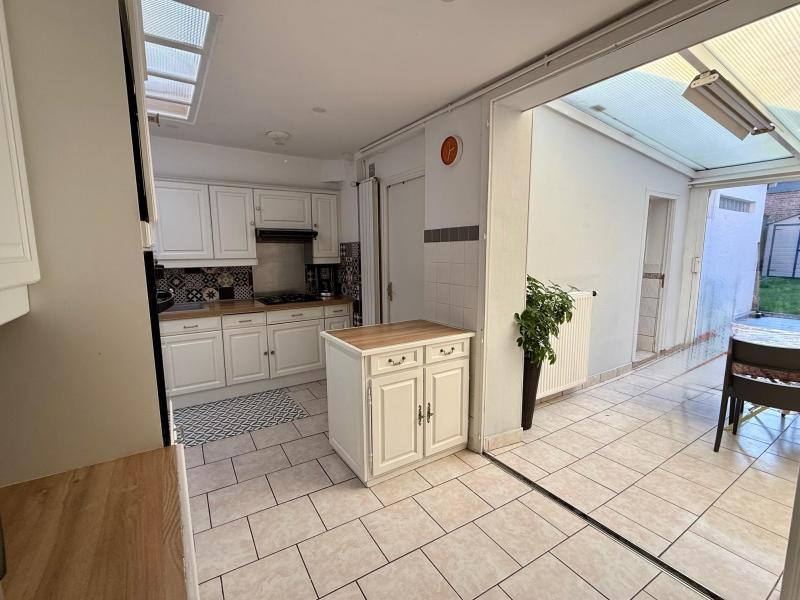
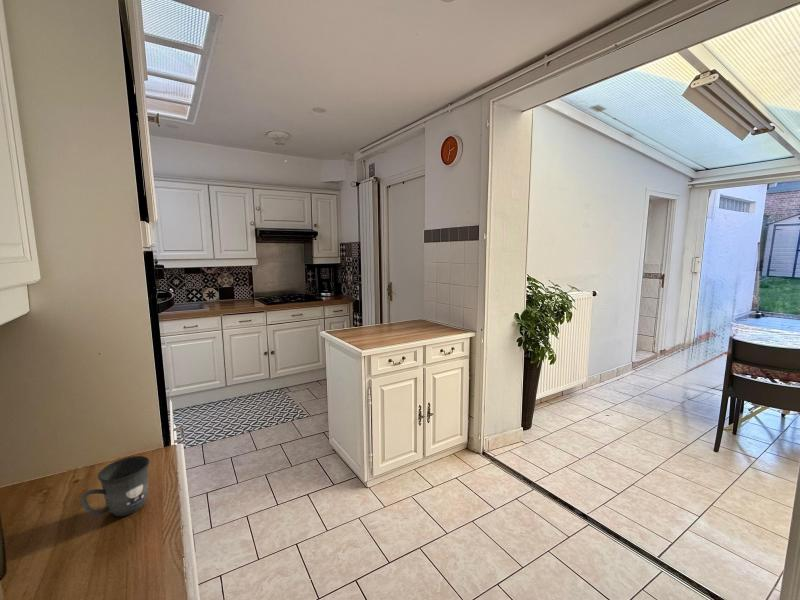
+ mug (117, 491)
